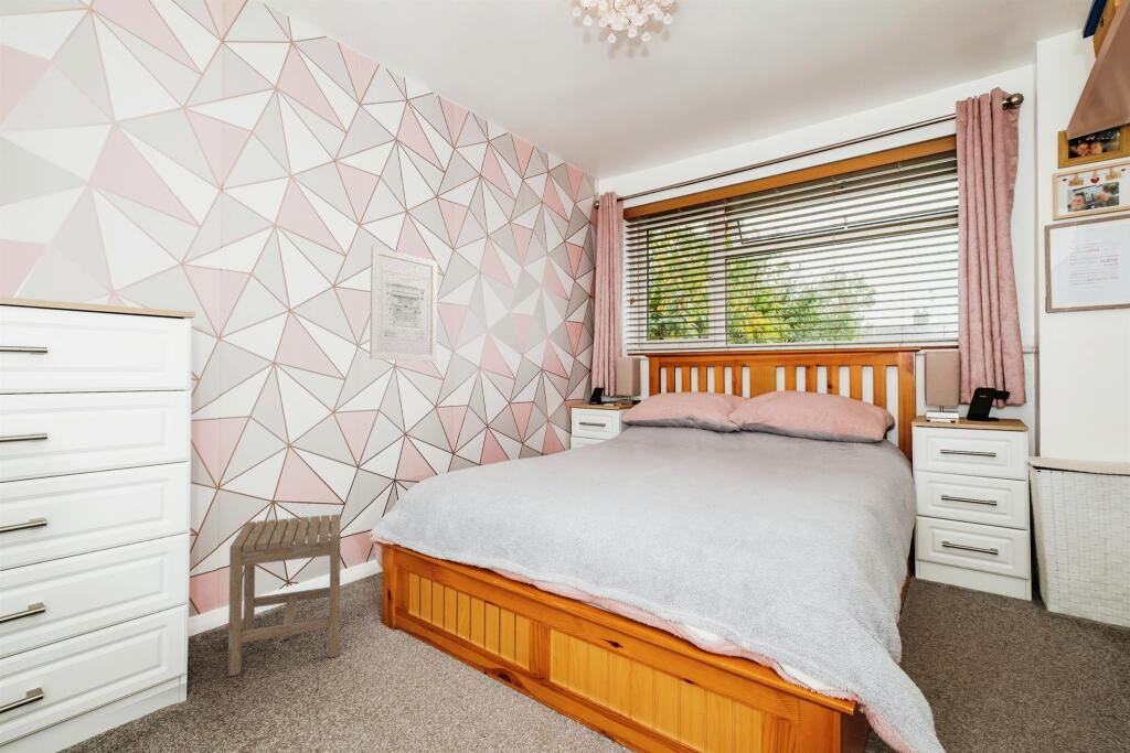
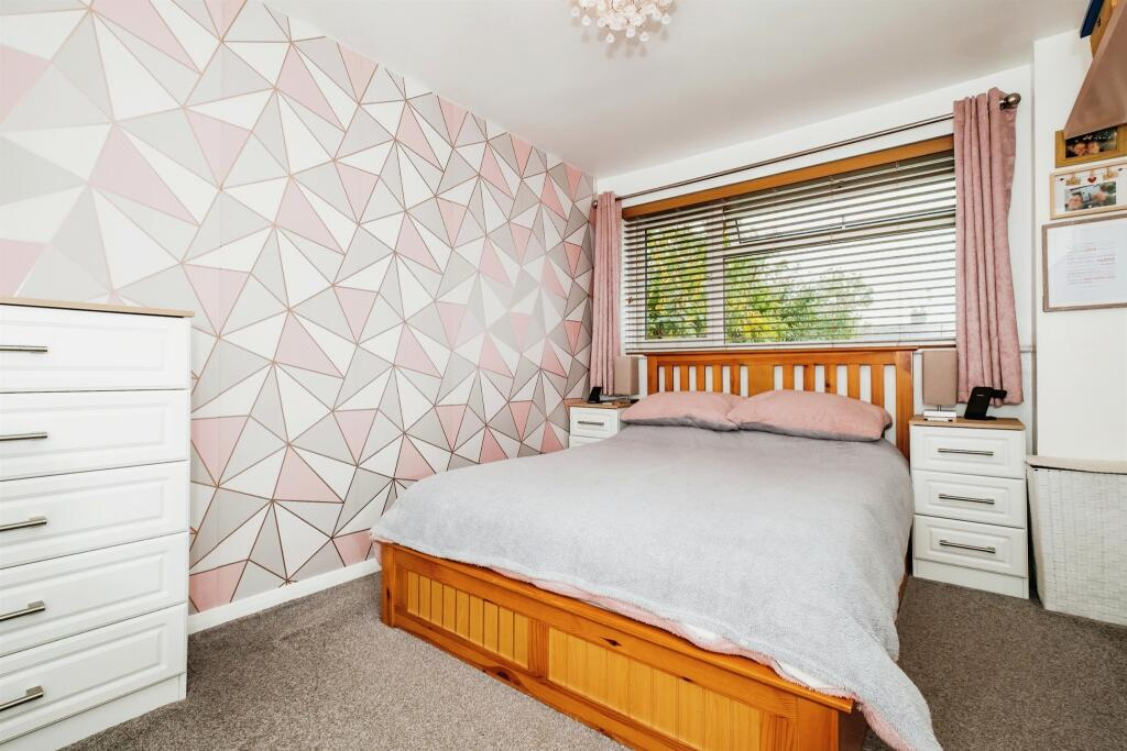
- stool (290, 592)
- wall art (405, 306)
